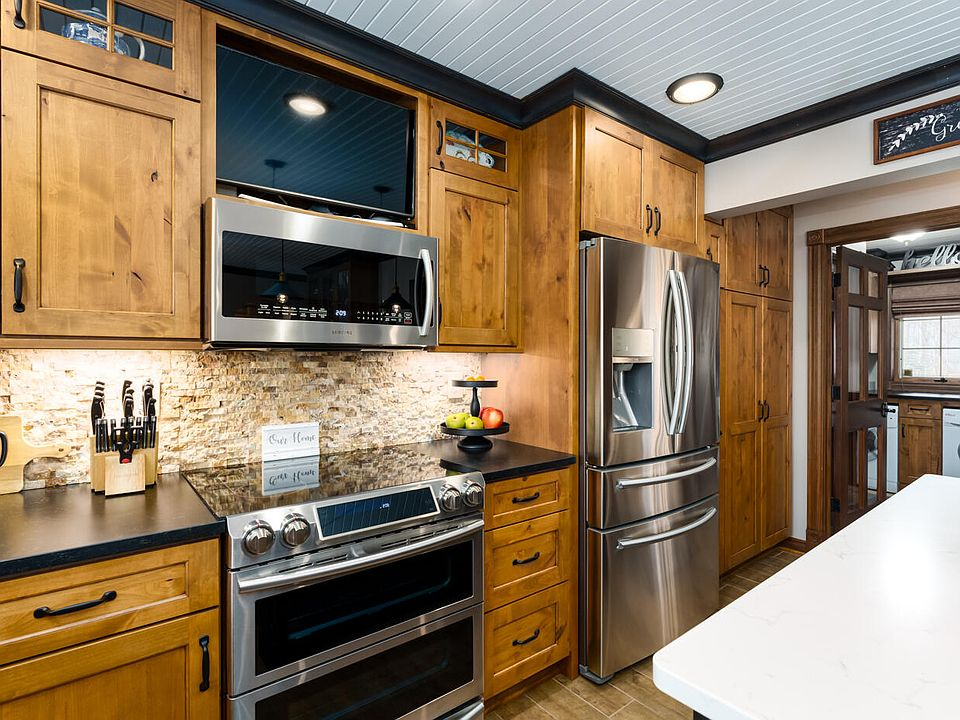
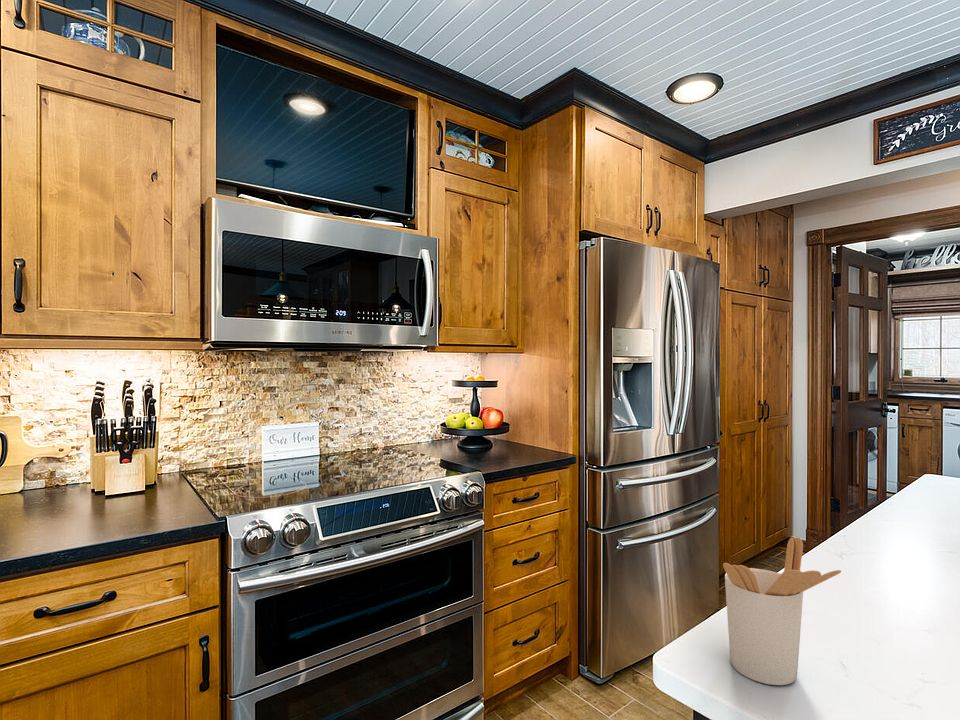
+ utensil holder (777, 611)
